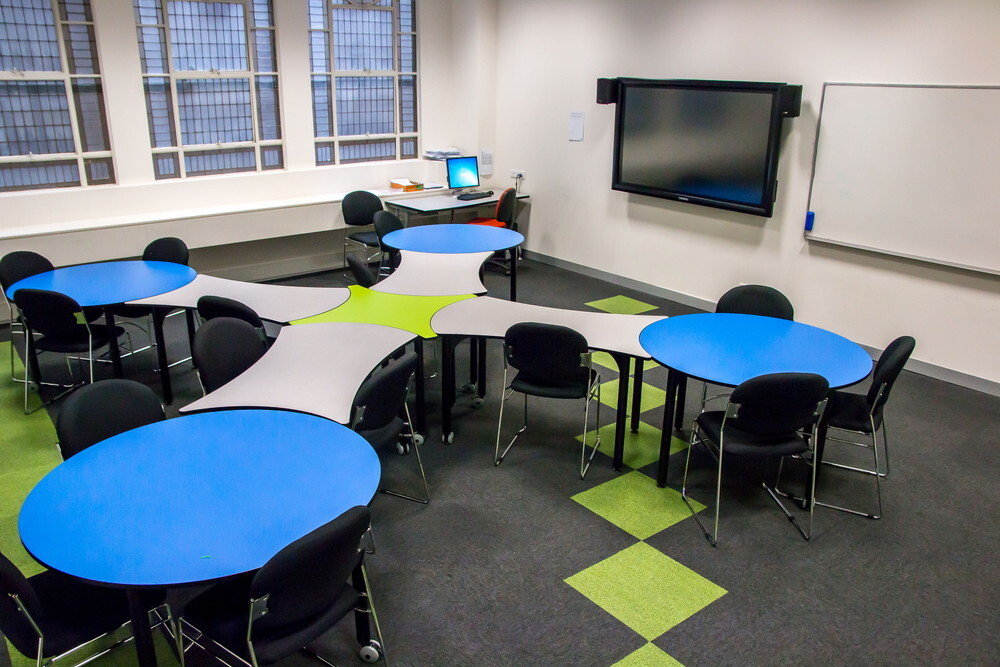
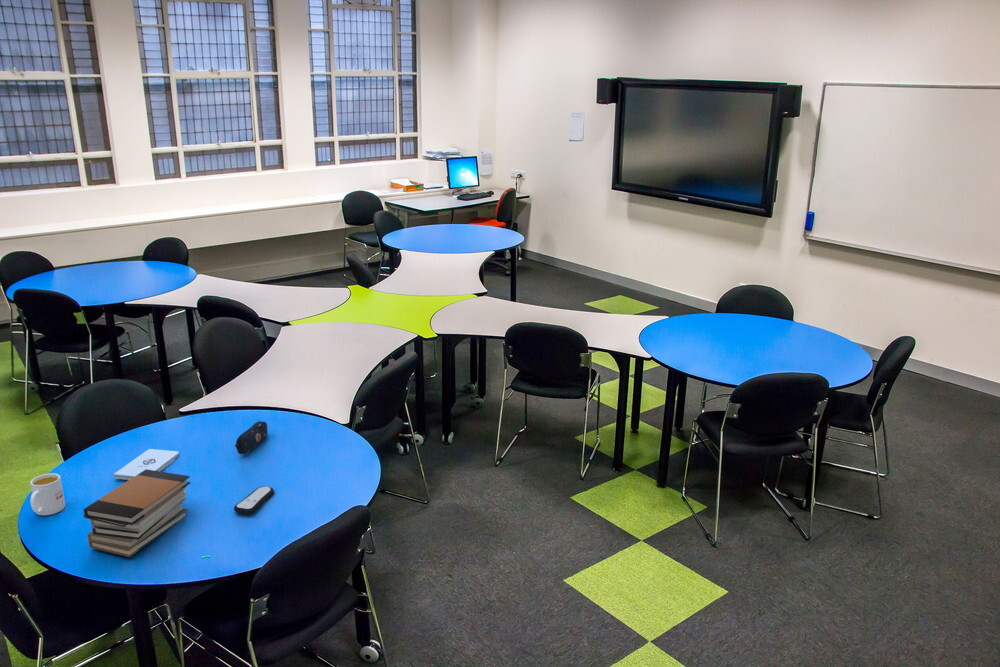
+ notepad (148, 464)
+ remote control (255, 499)
+ mug (44, 496)
+ book stack (140, 510)
+ pencil case (252, 437)
